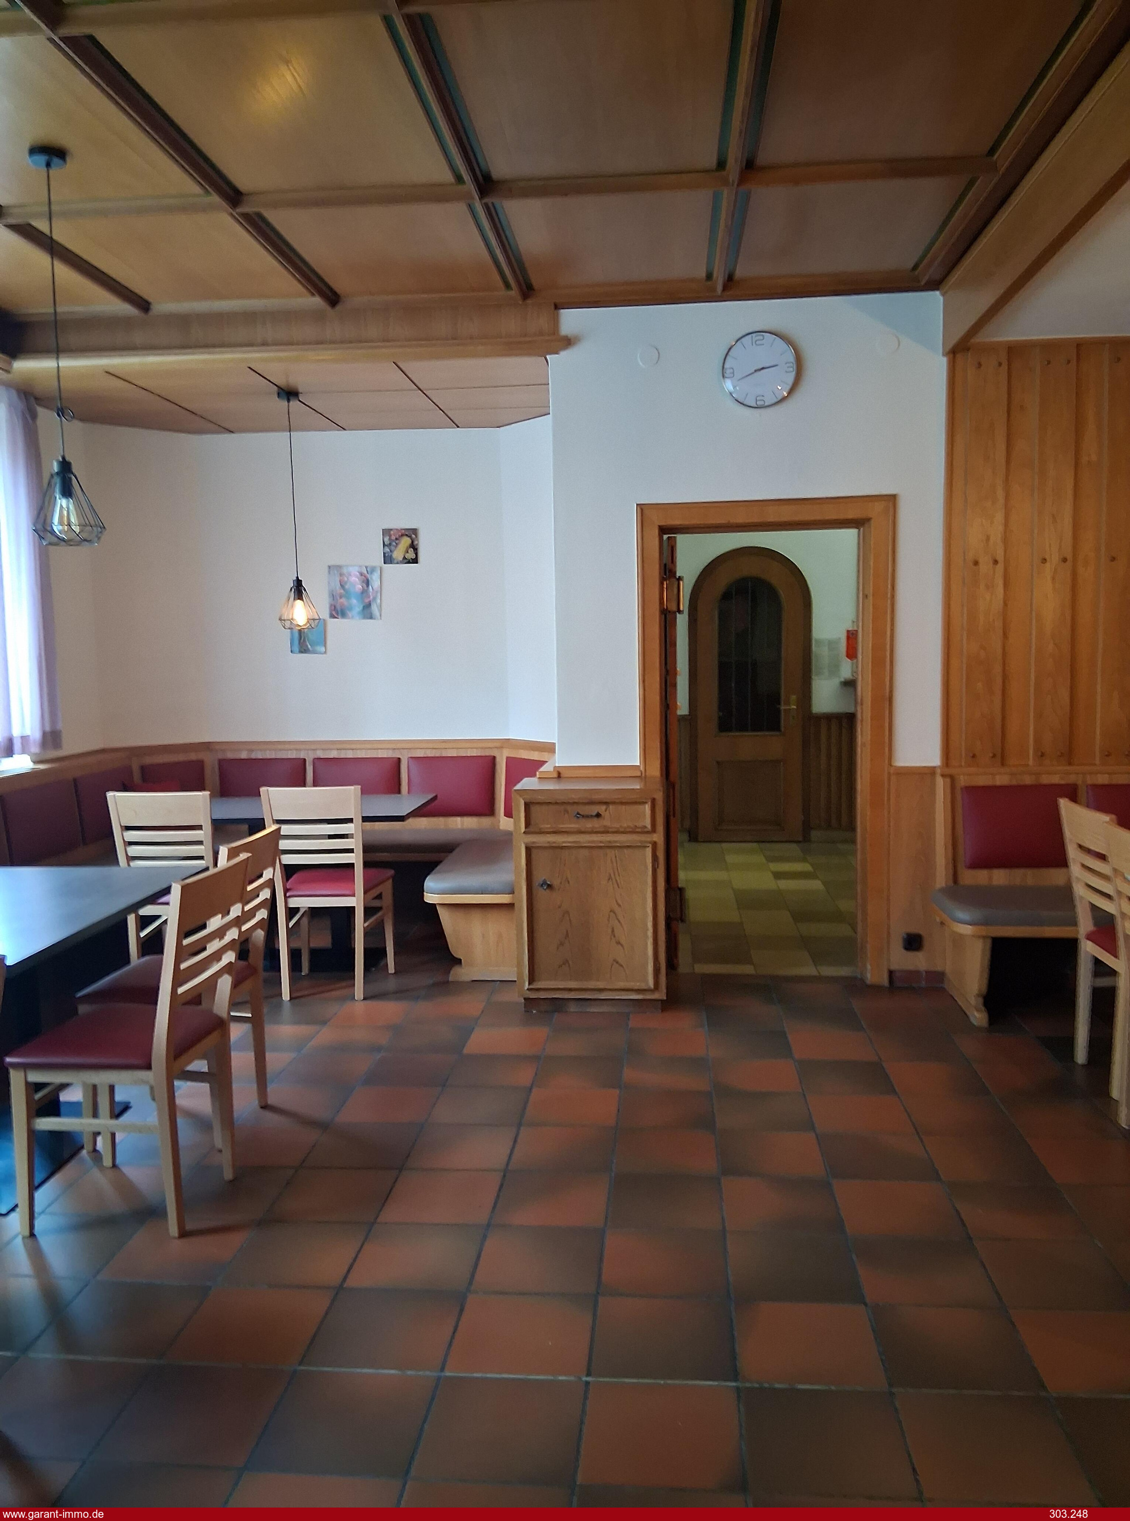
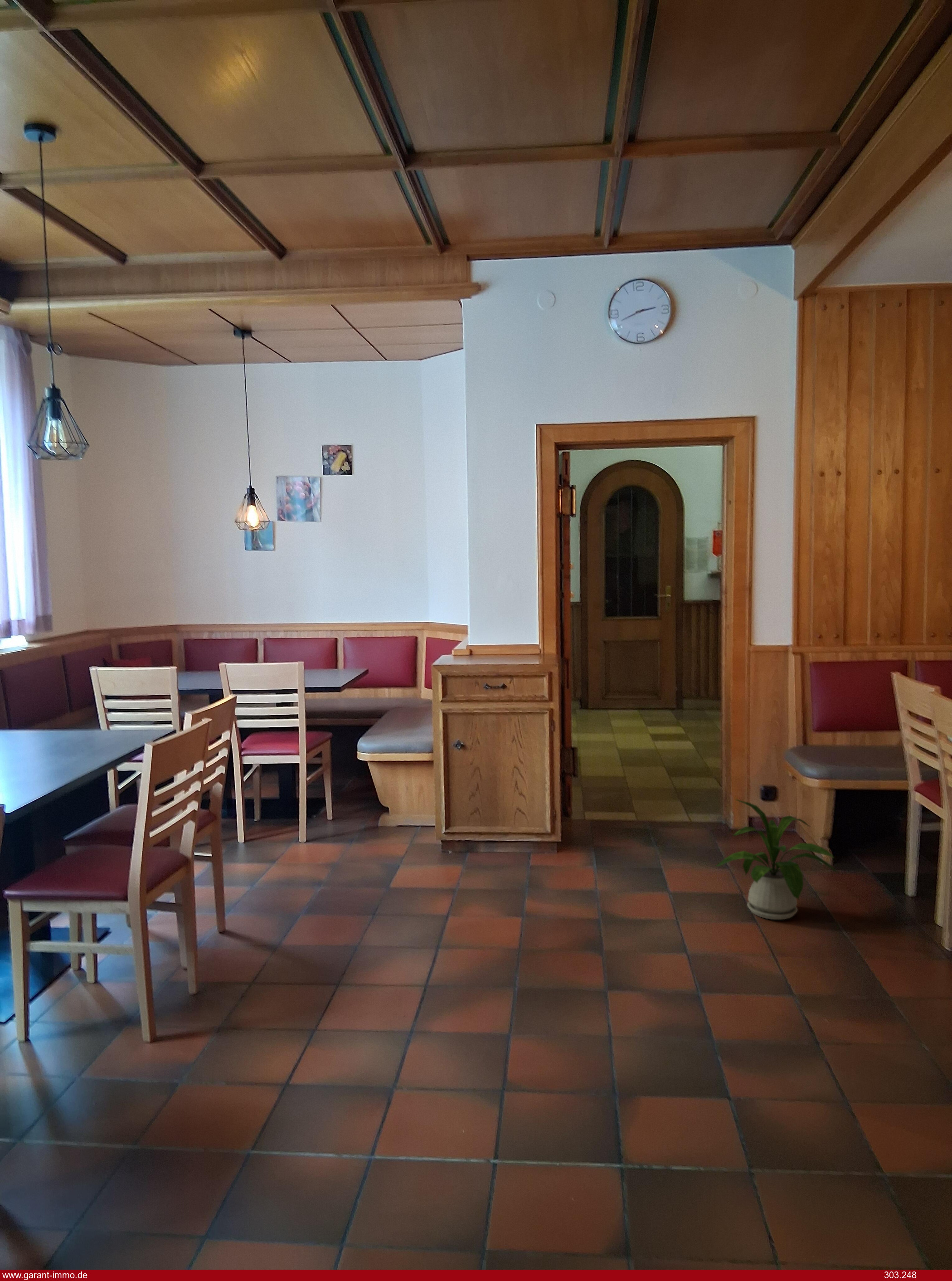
+ house plant (777, 863)
